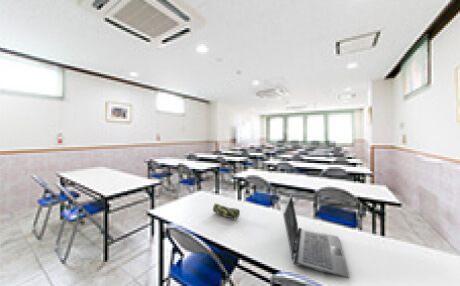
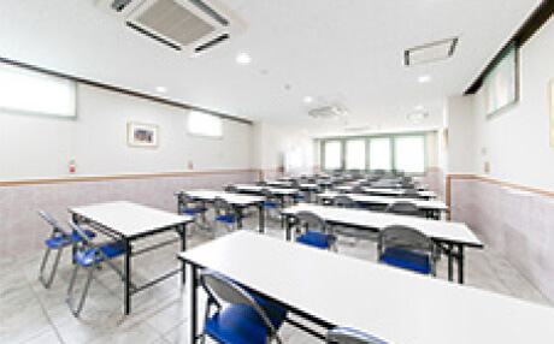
- pencil case (225, 210)
- laptop (313, 231)
